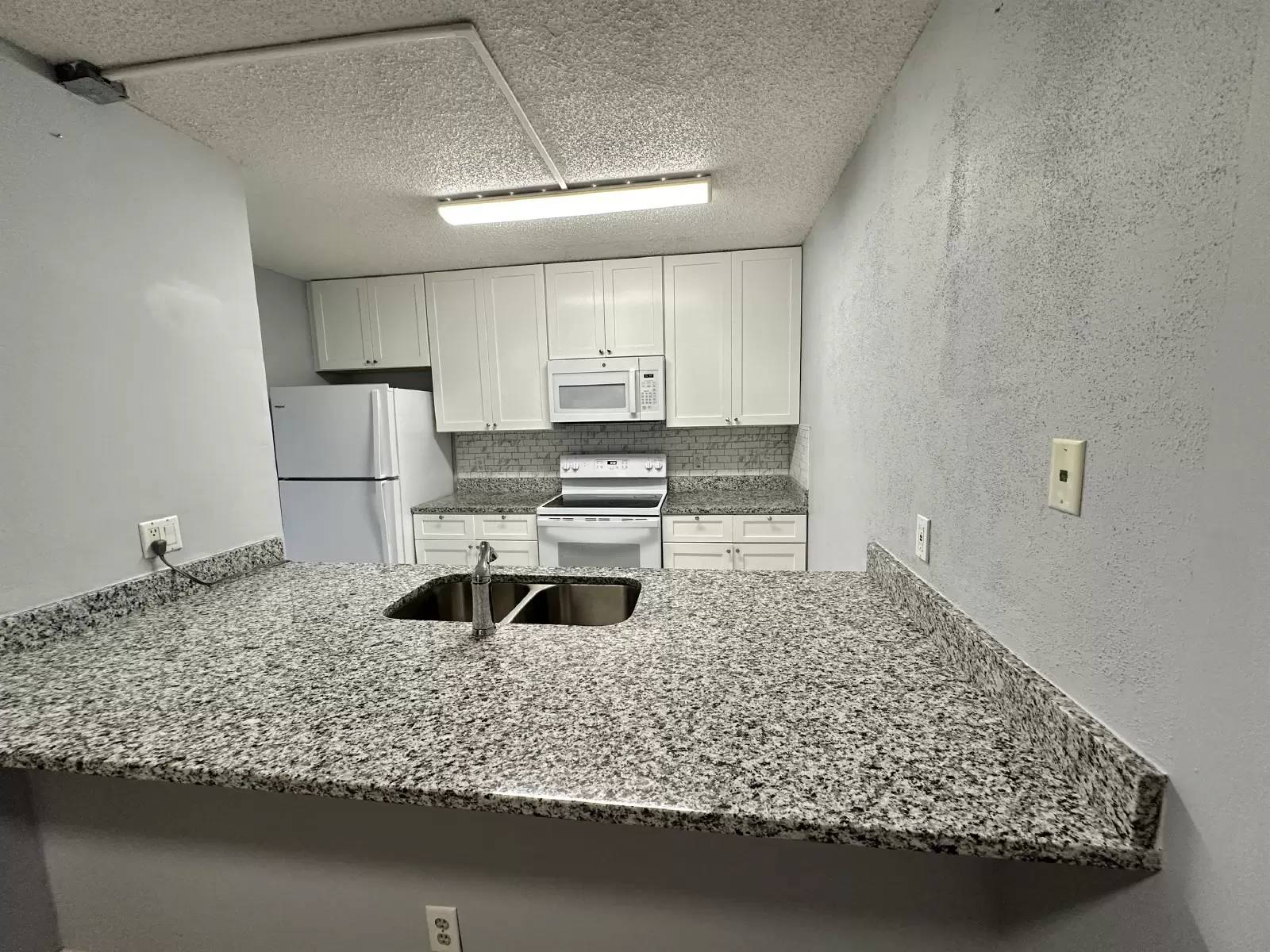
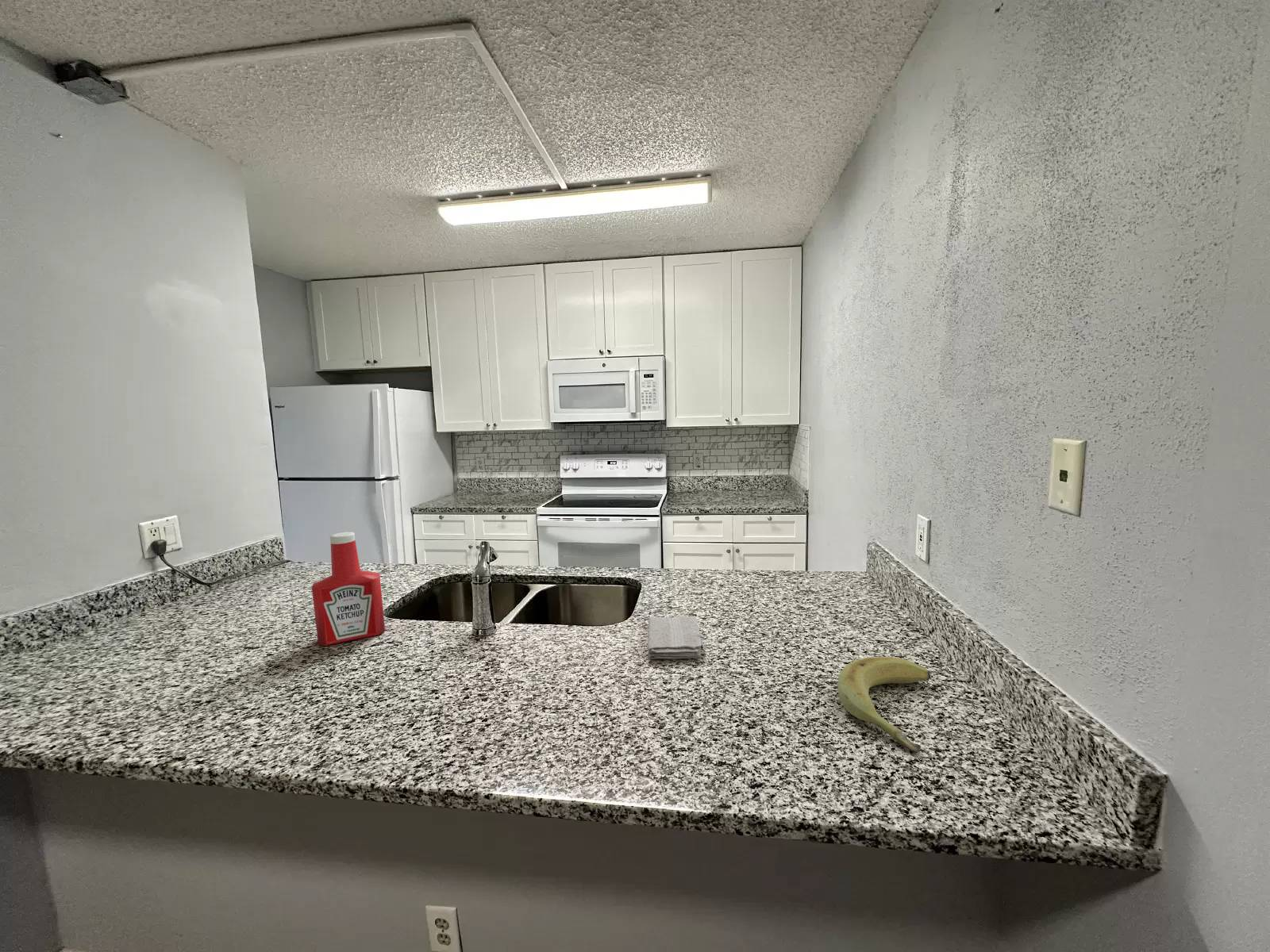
+ banana (893, 682)
+ soap bottle (347, 585)
+ washcloth (673, 635)
